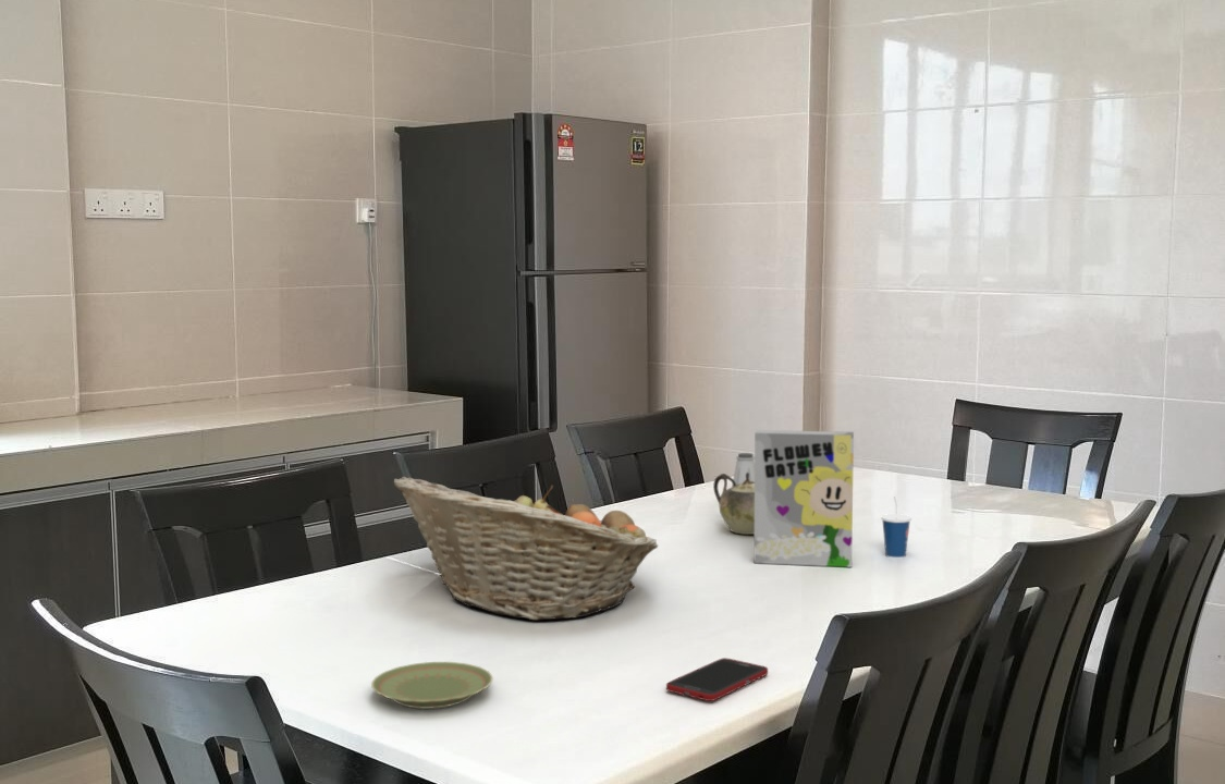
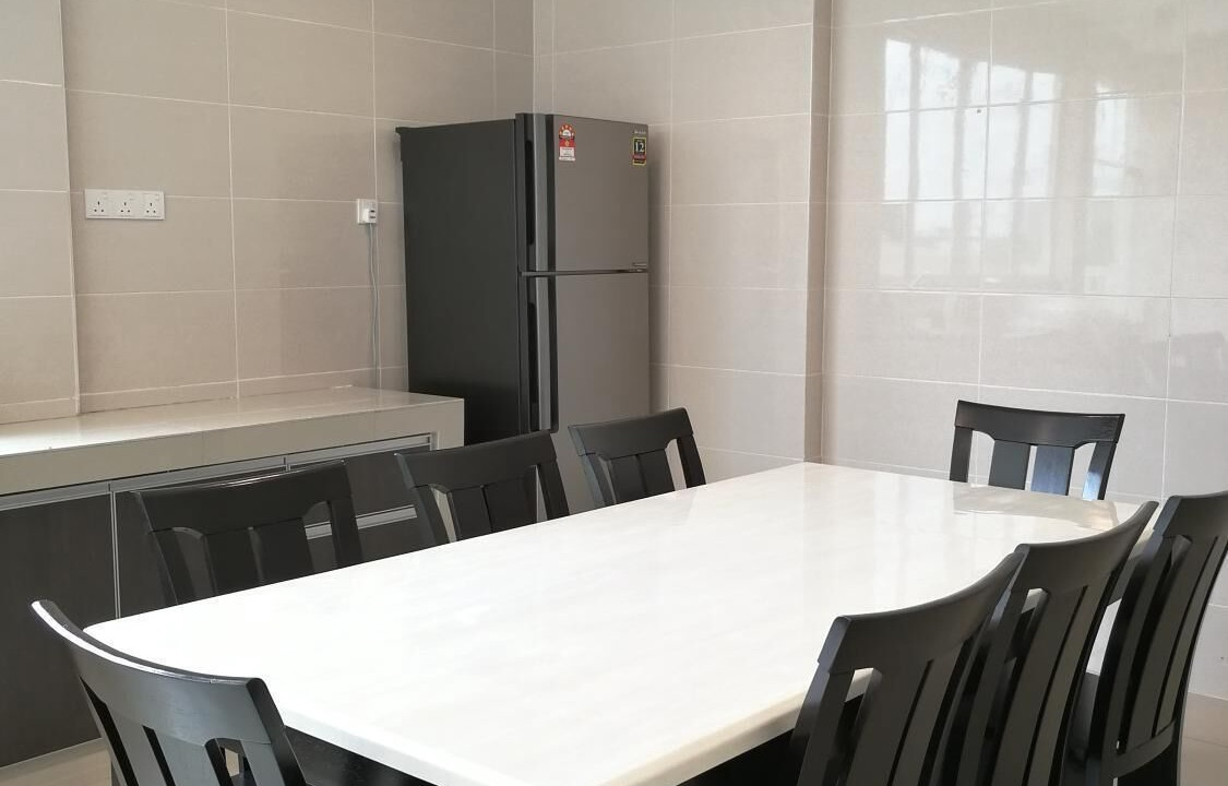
- cell phone (718, 678)
- cup (895, 525)
- cereal box (804, 497)
- teapot (750, 502)
- fruit basket (523, 535)
- plate (432, 687)
- saltshaker (745, 475)
